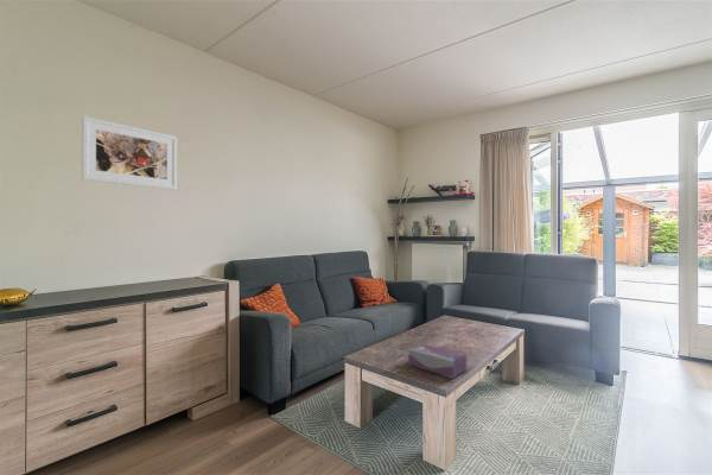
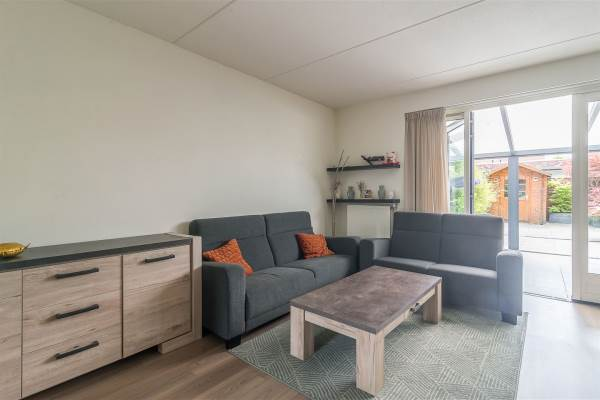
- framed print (133, 156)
- tissue box (437, 359)
